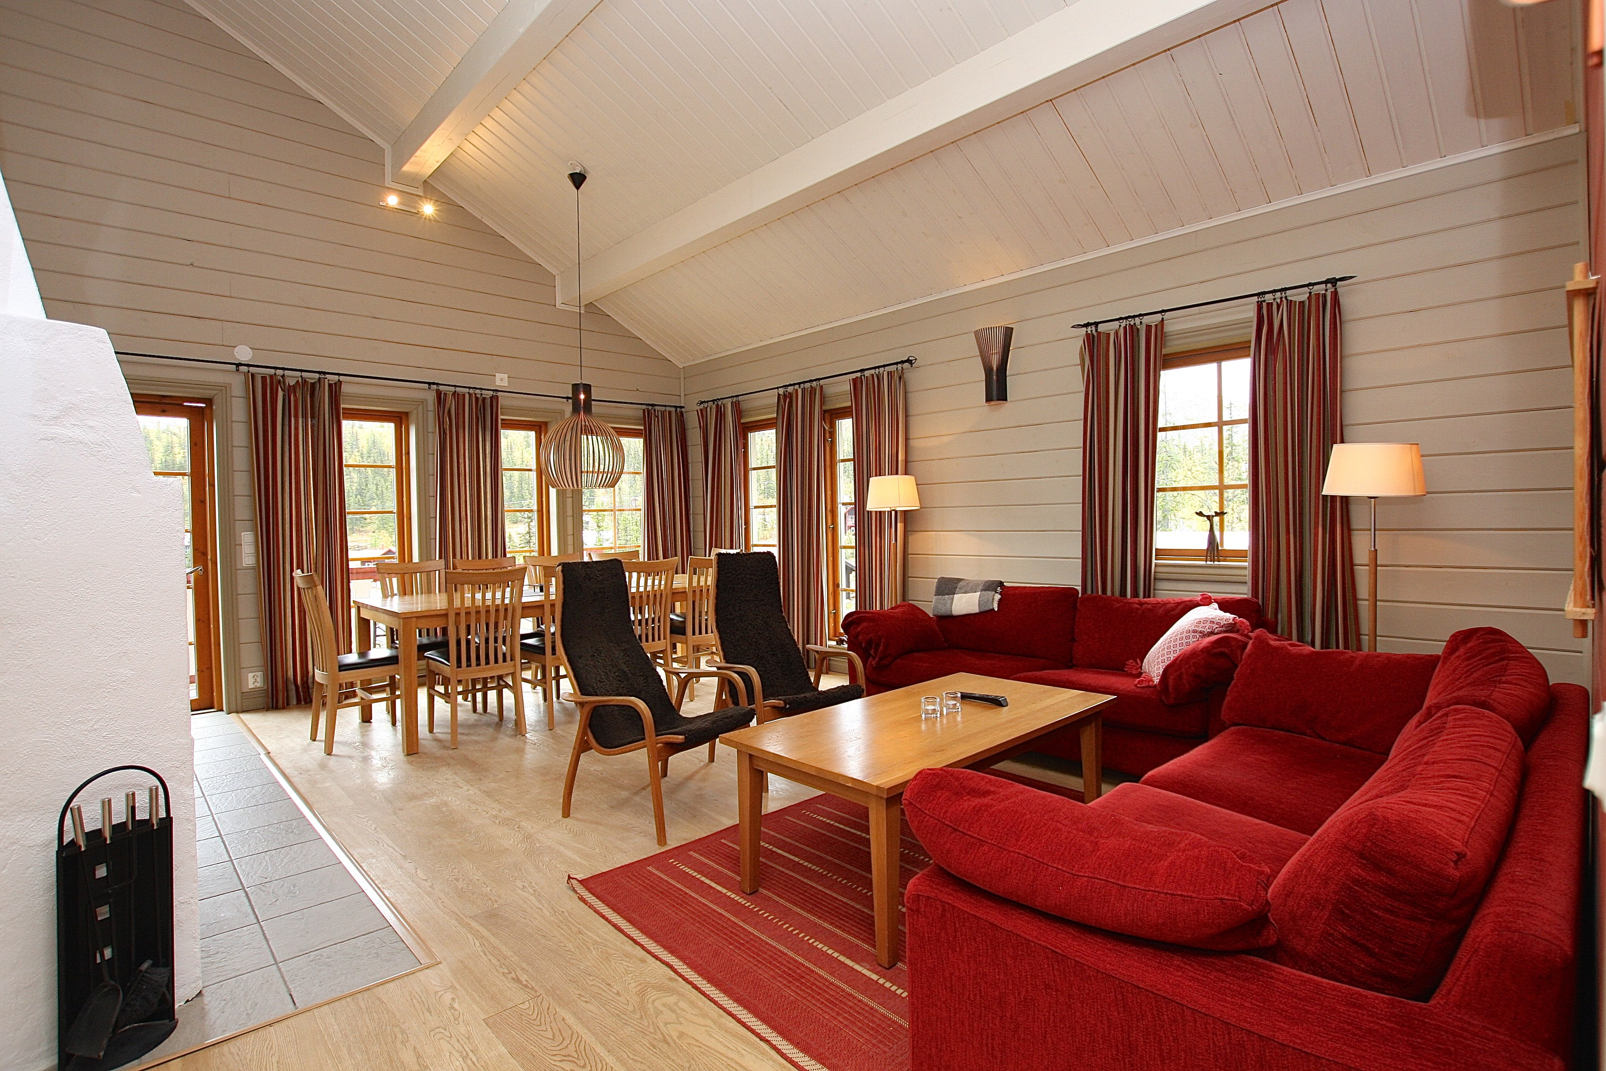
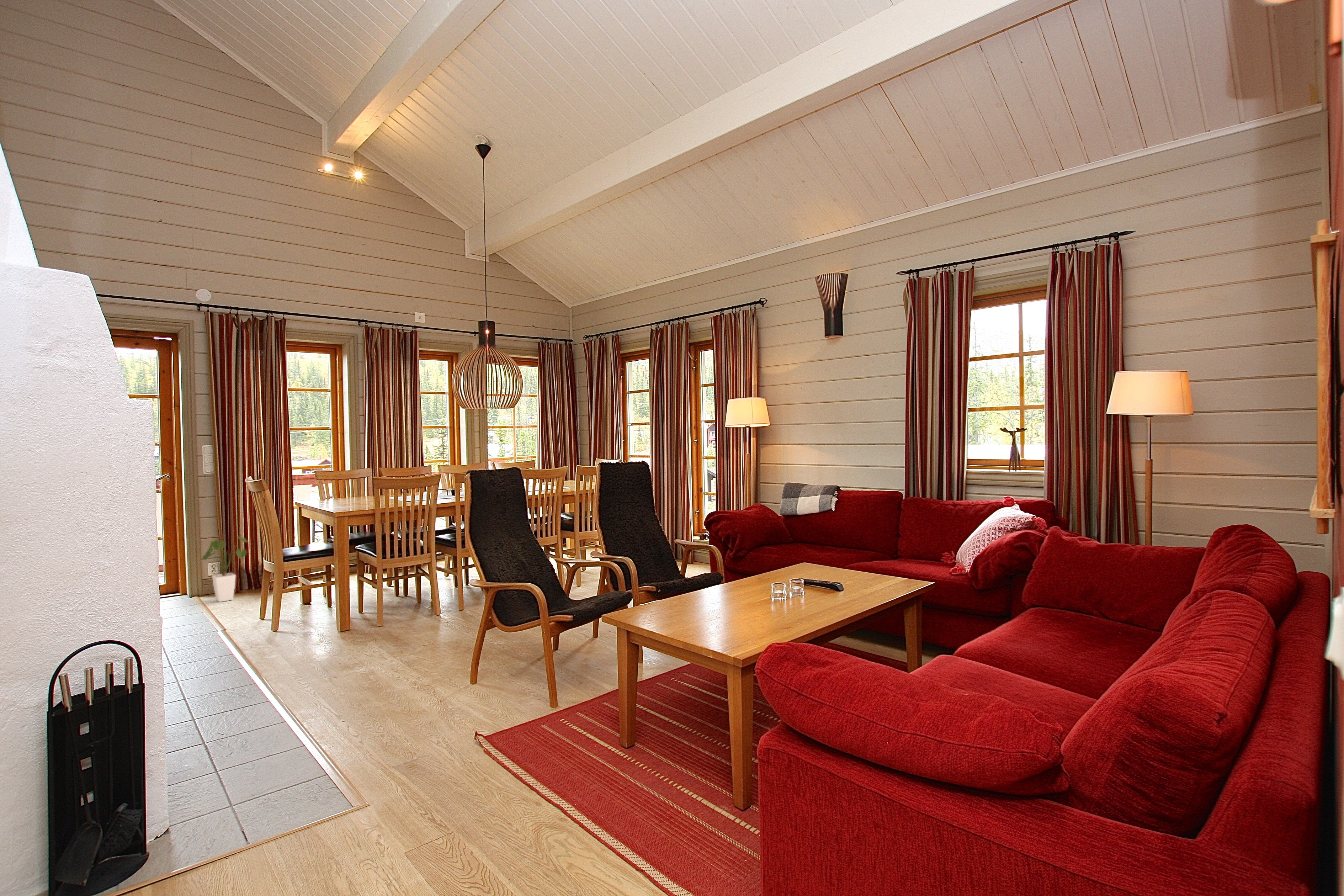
+ house plant (228, 567)
